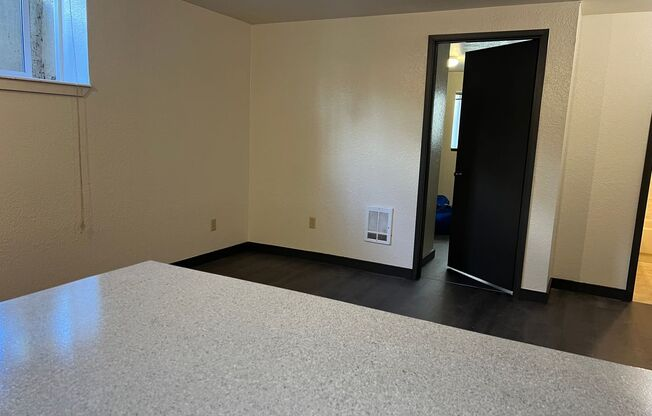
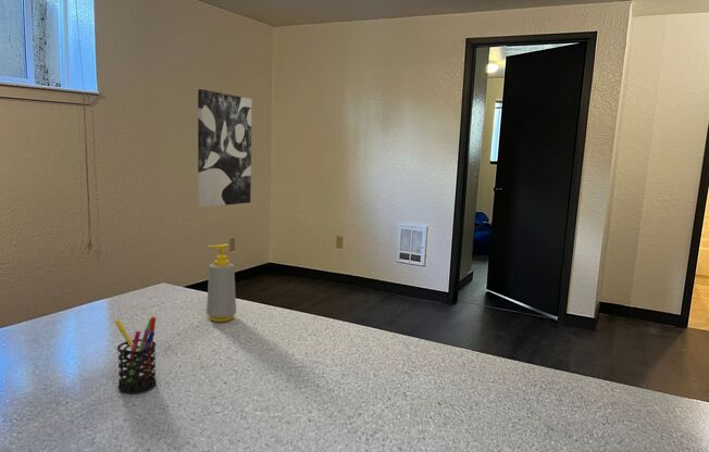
+ wall art (226, 150)
+ pen holder (140, 349)
+ soap bottle (221, 281)
